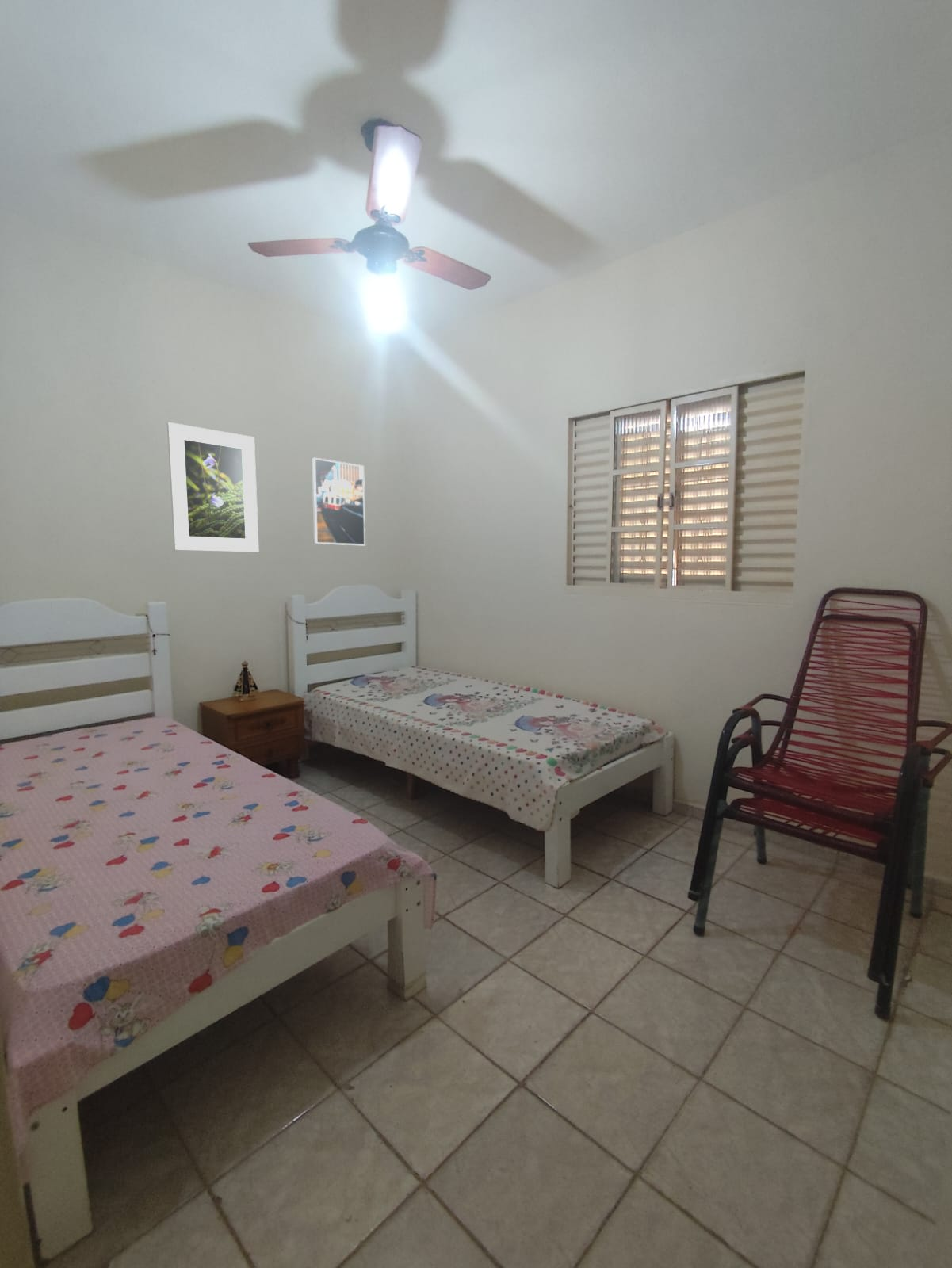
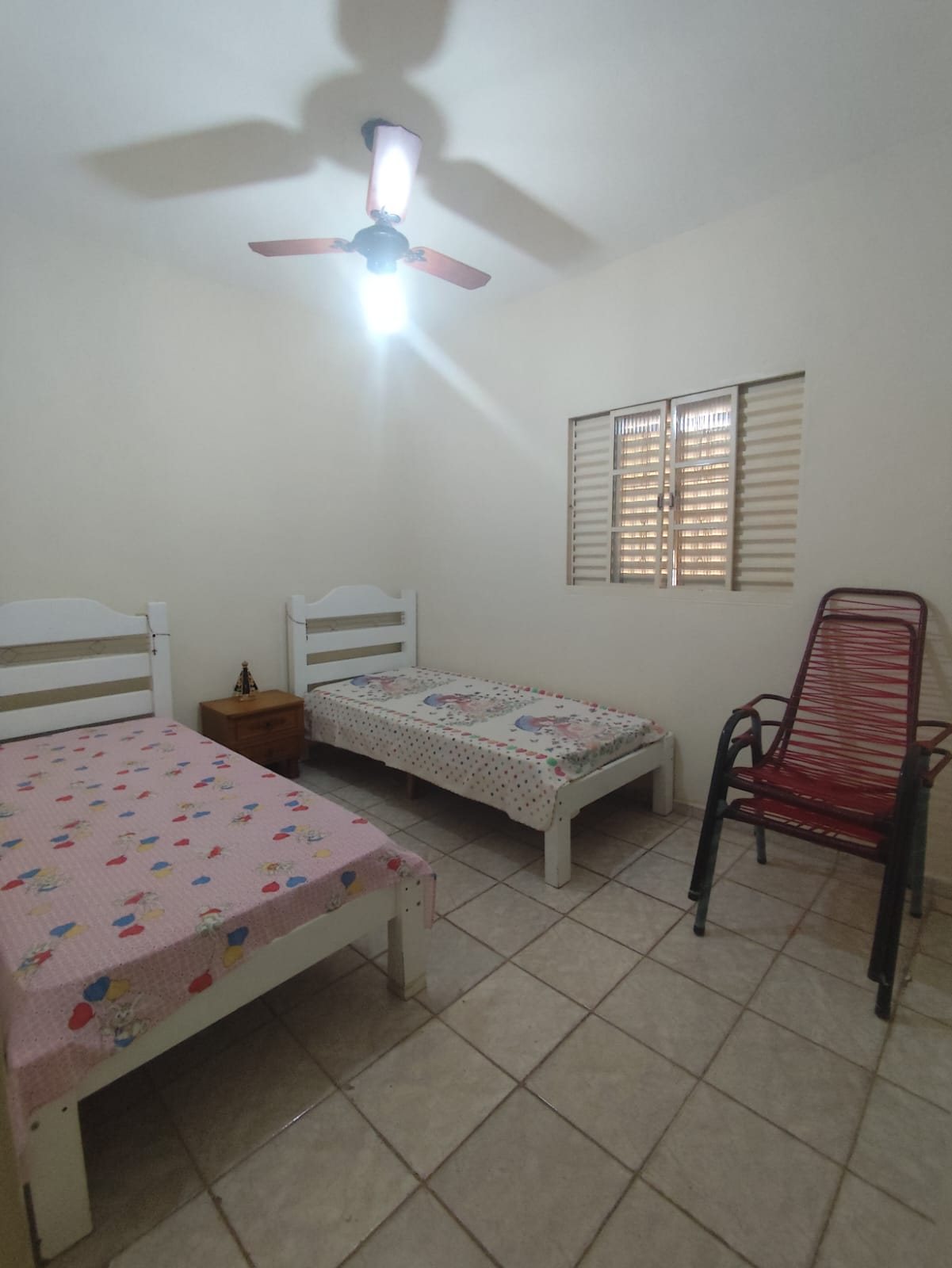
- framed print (216, 491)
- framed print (339, 503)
